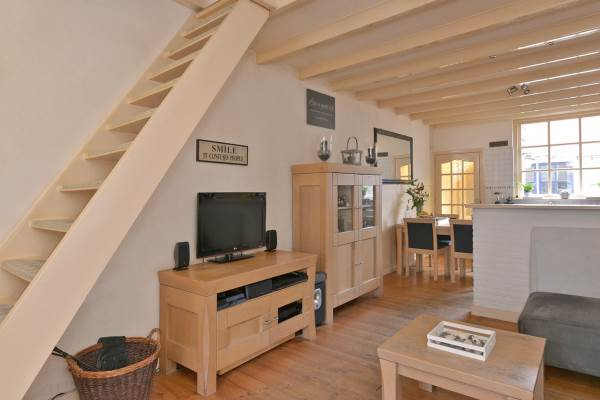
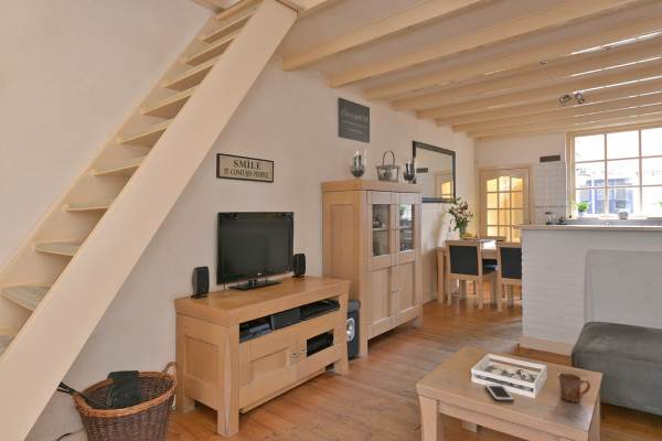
+ cell phone (499, 391)
+ mug (574, 387)
